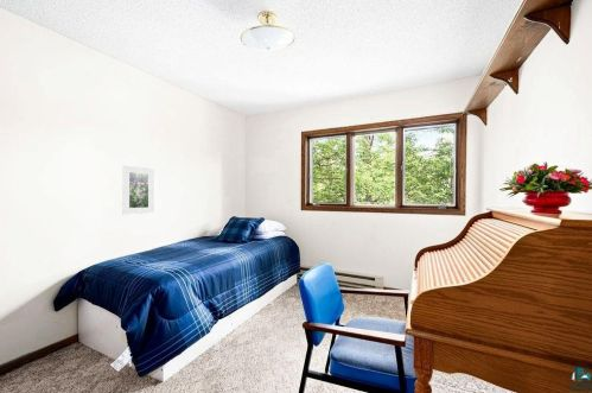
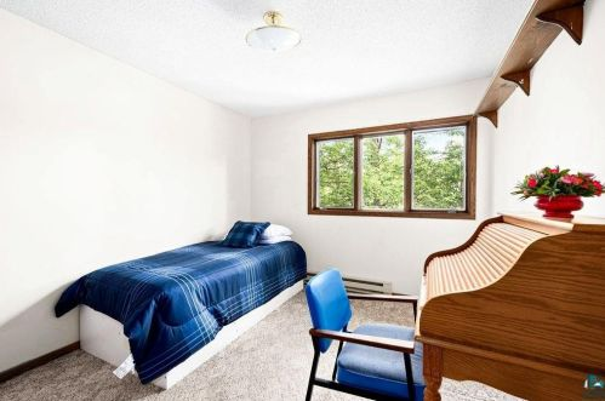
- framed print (139, 190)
